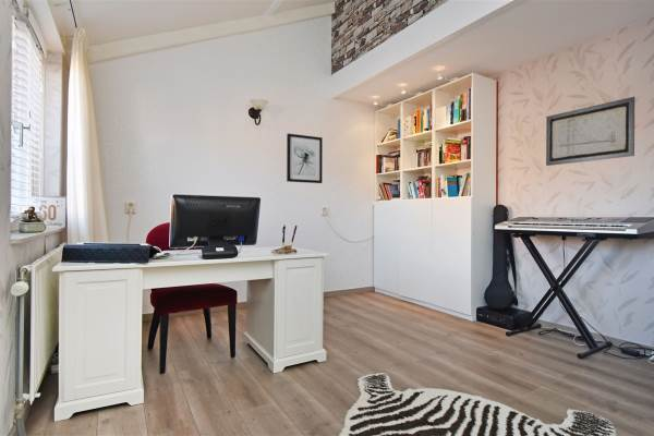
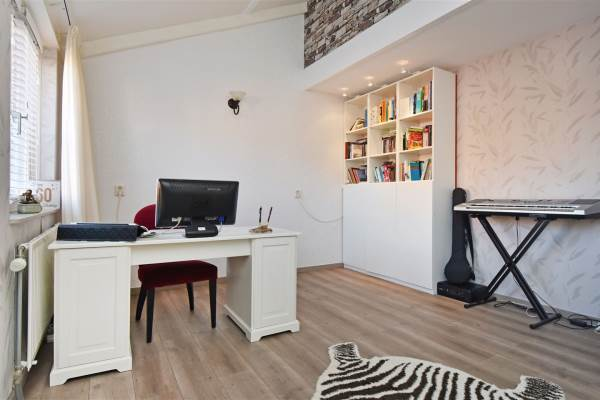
- wall art (586, 134)
- wall art (304, 158)
